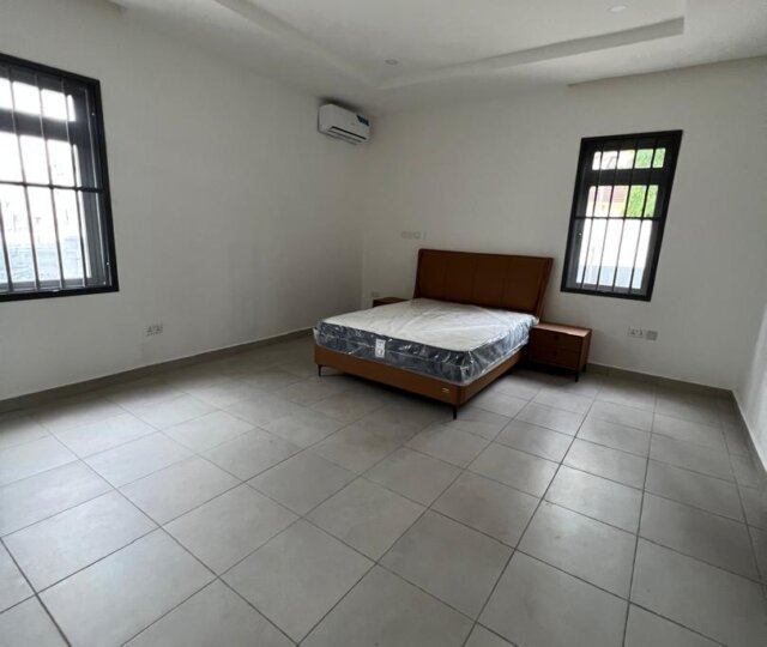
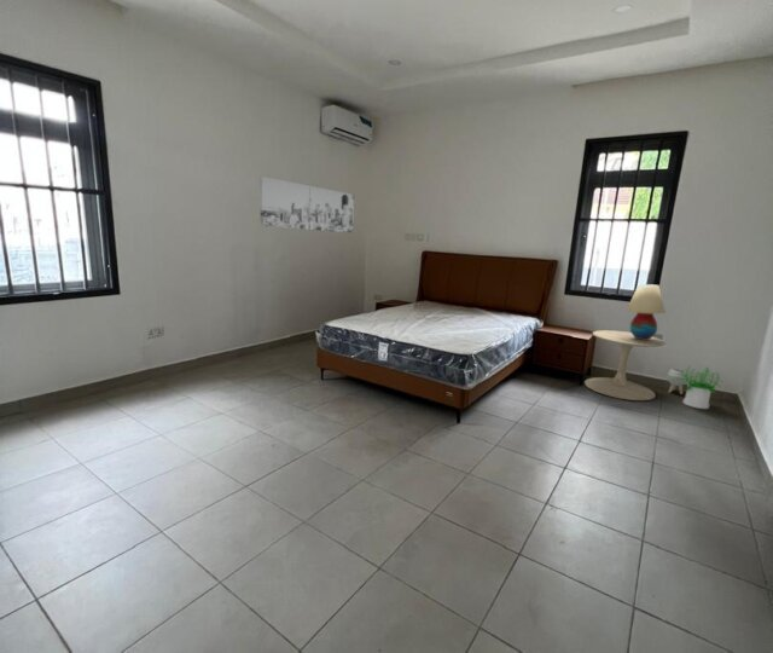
+ planter (676, 381)
+ side table (622, 363)
+ table lamp (646, 311)
+ potted plant (699, 386)
+ wall art (312, 208)
